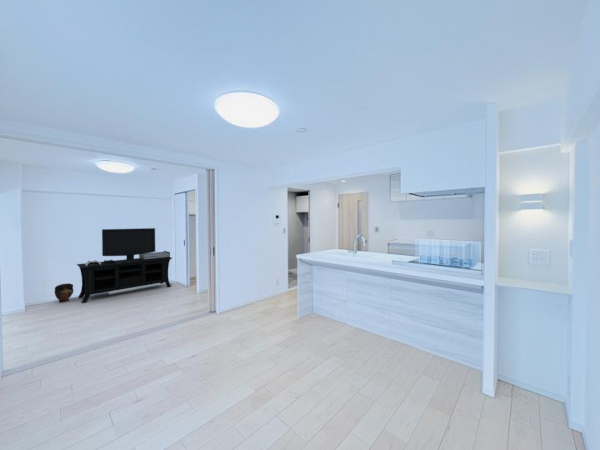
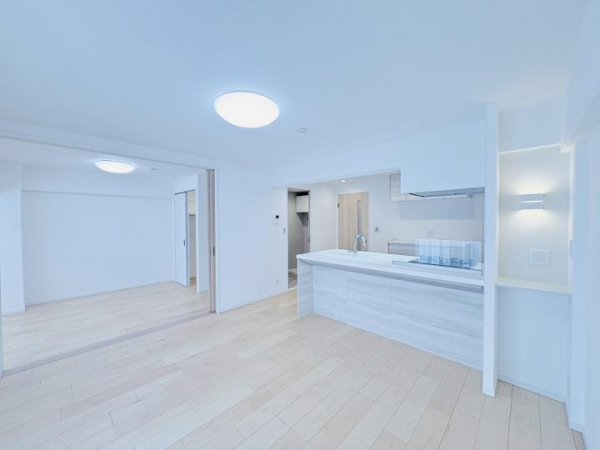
- media console (128, 260)
- vase (64, 292)
